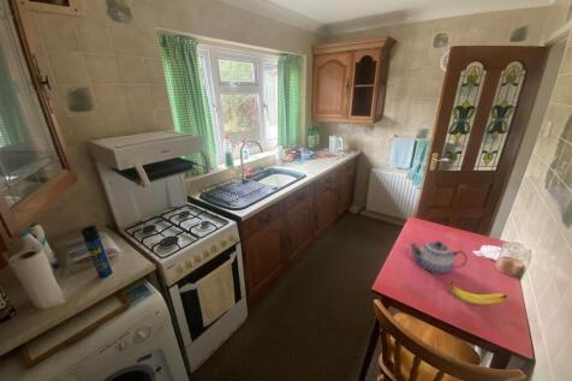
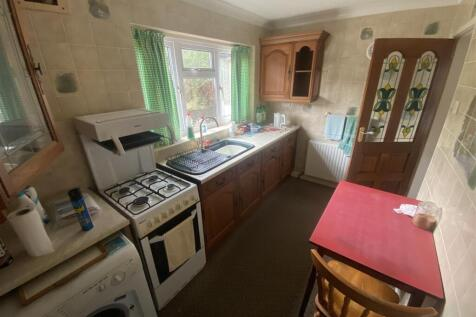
- banana (475, 294)
- teapot (436, 255)
